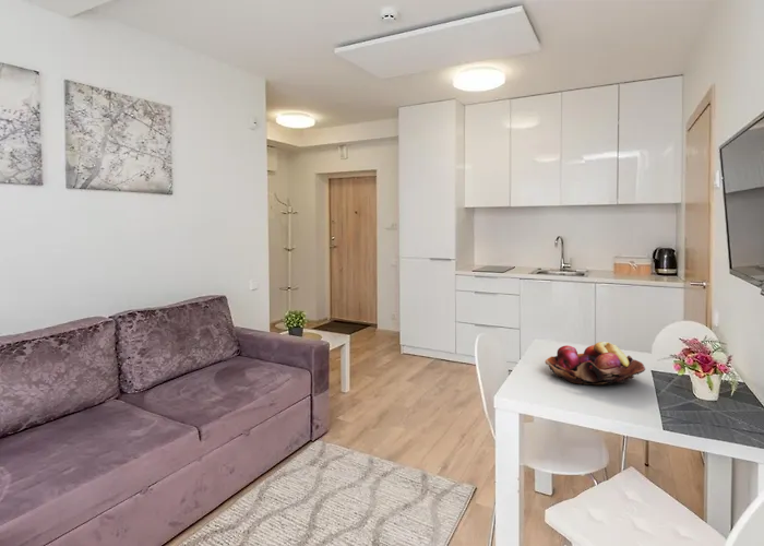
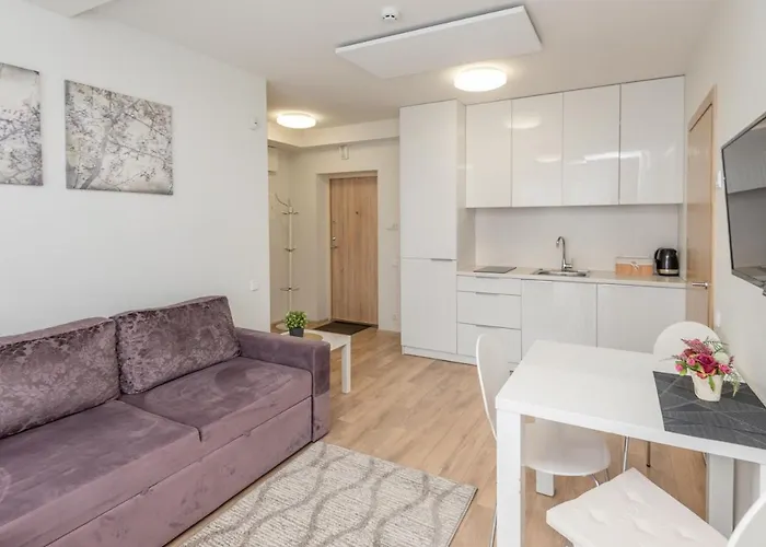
- fruit basket (595, 360)
